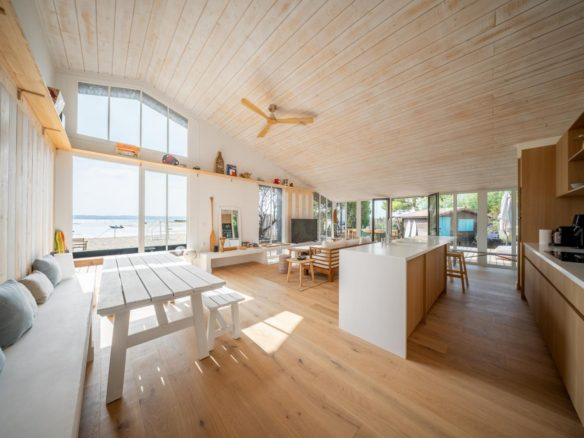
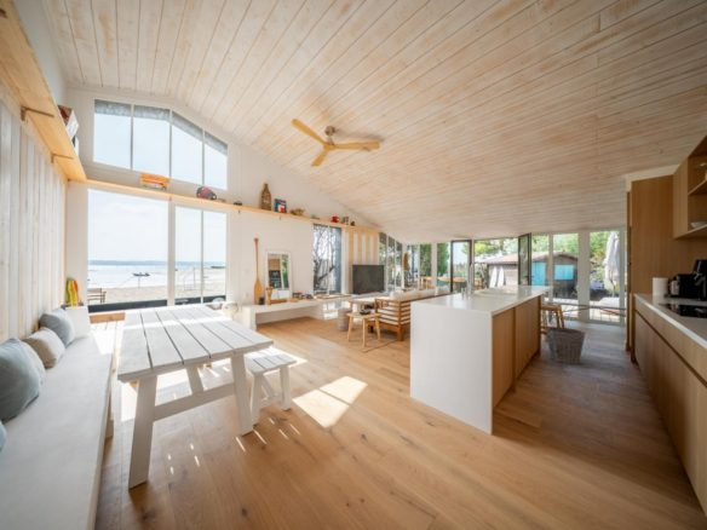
+ waste bin (564, 345)
